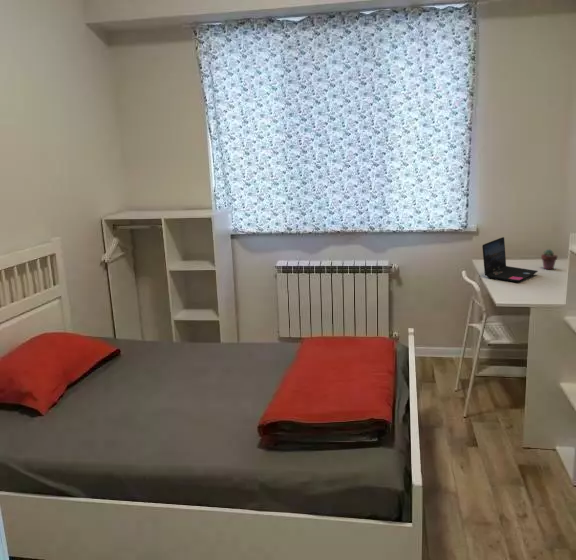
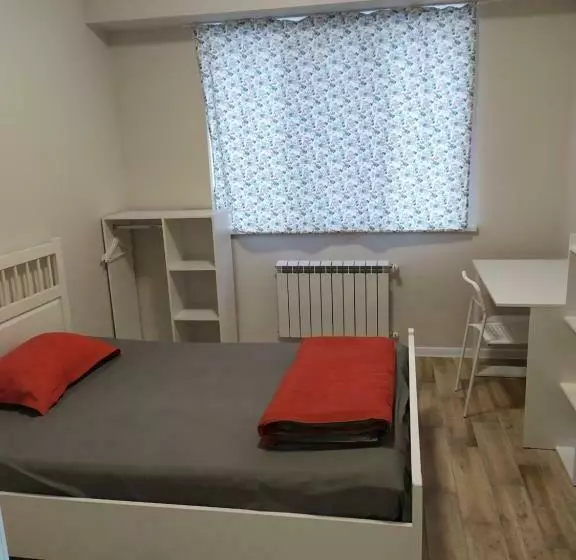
- laptop (505, 259)
- potted succulent (549, 259)
